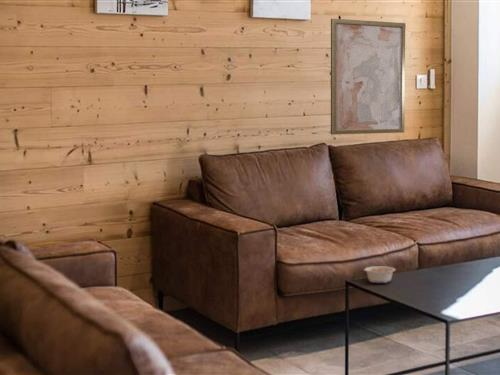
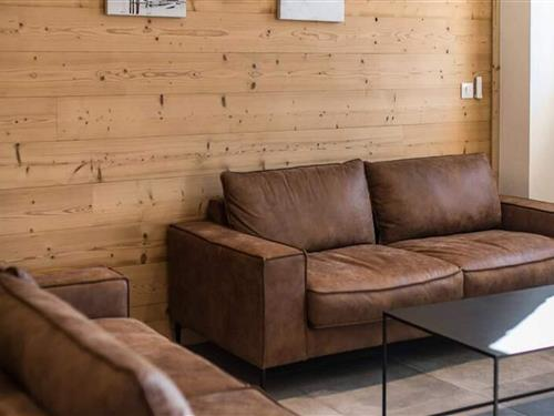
- legume (379, 274)
- wall art (369, 77)
